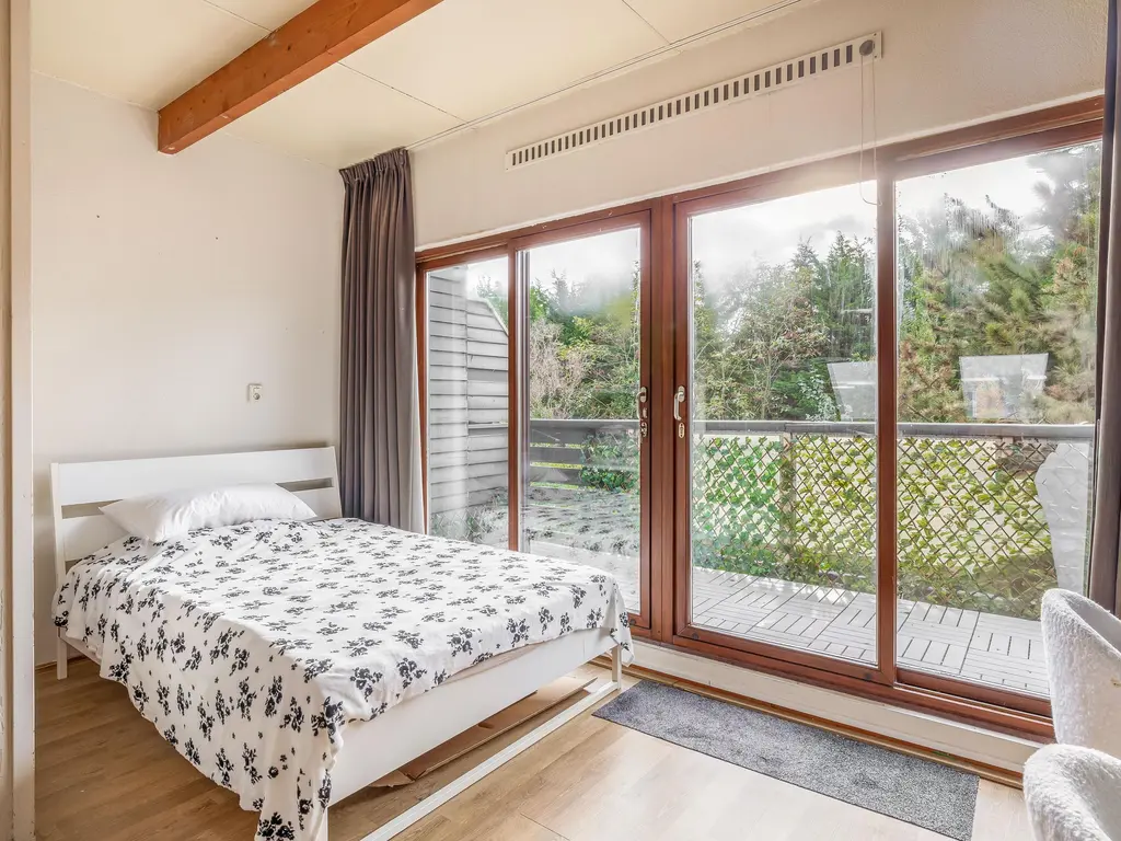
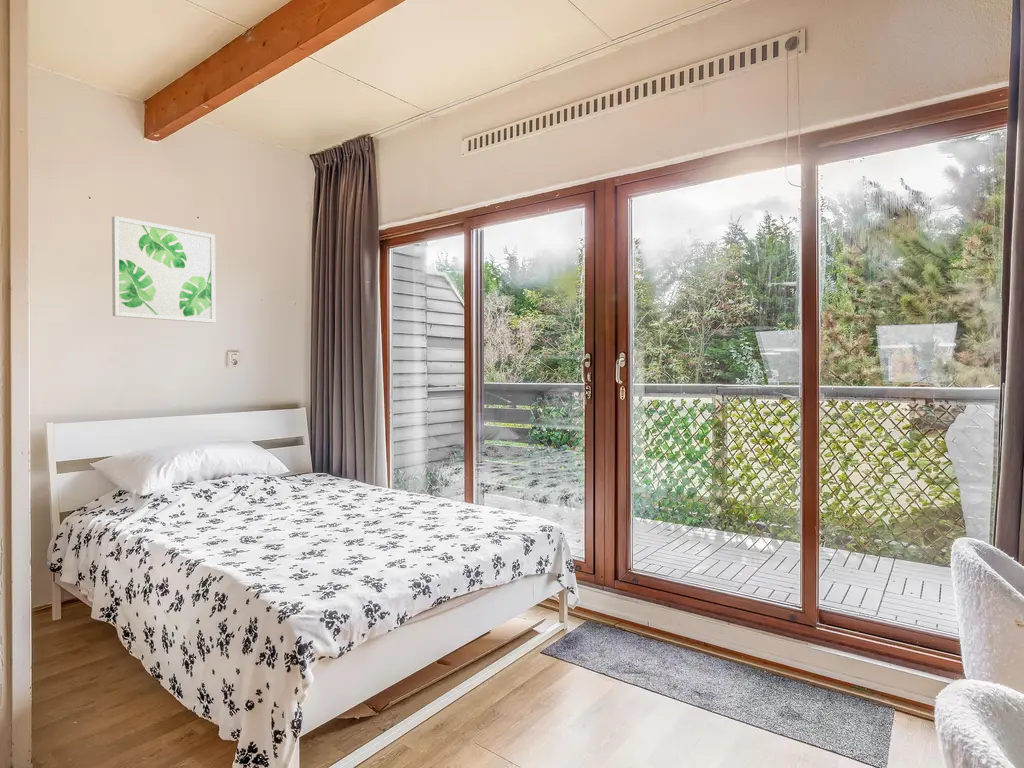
+ wall art (166, 273)
